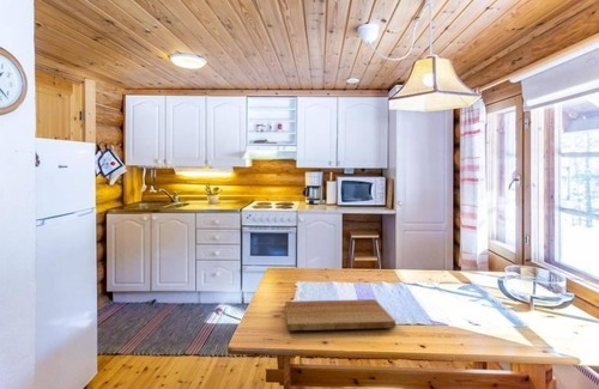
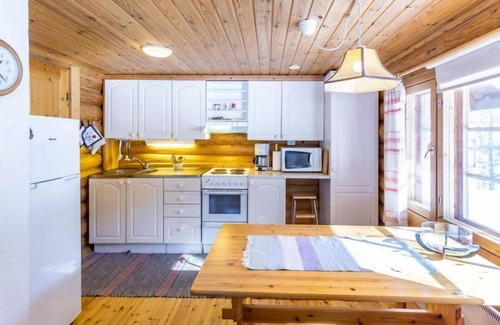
- cutting board (335, 312)
